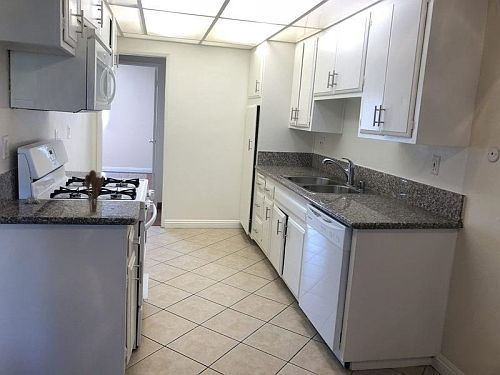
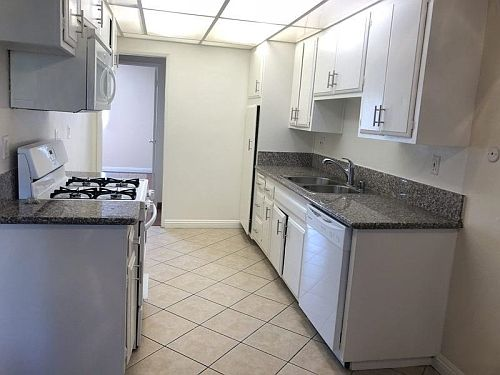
- utensil holder (93, 192)
